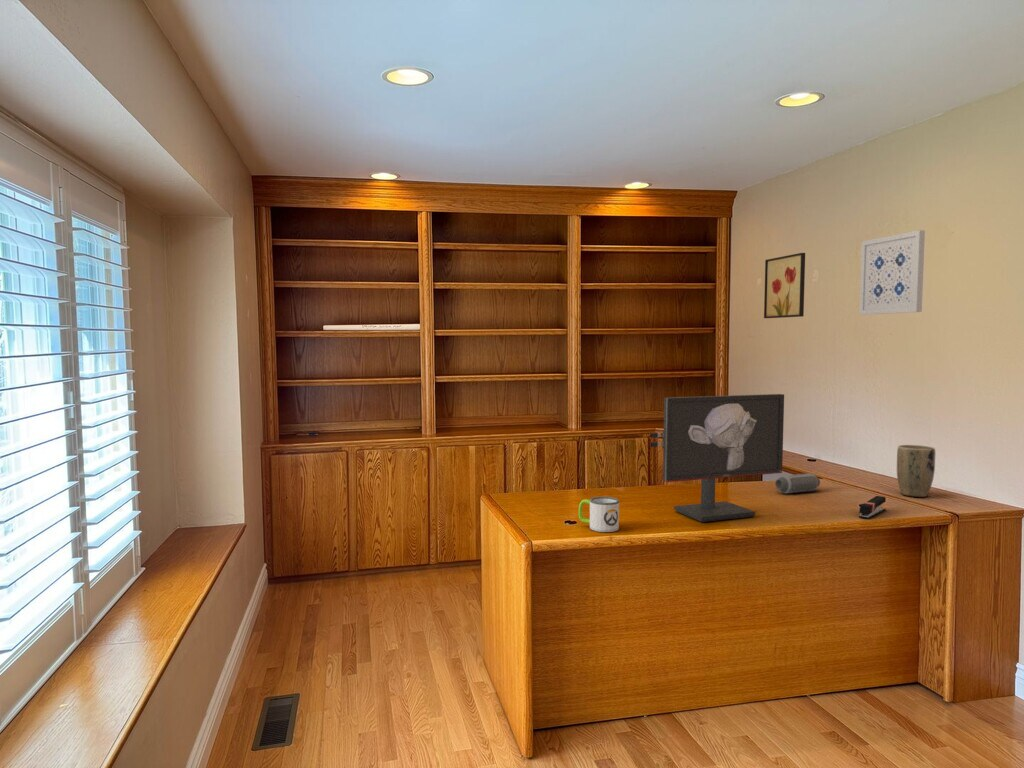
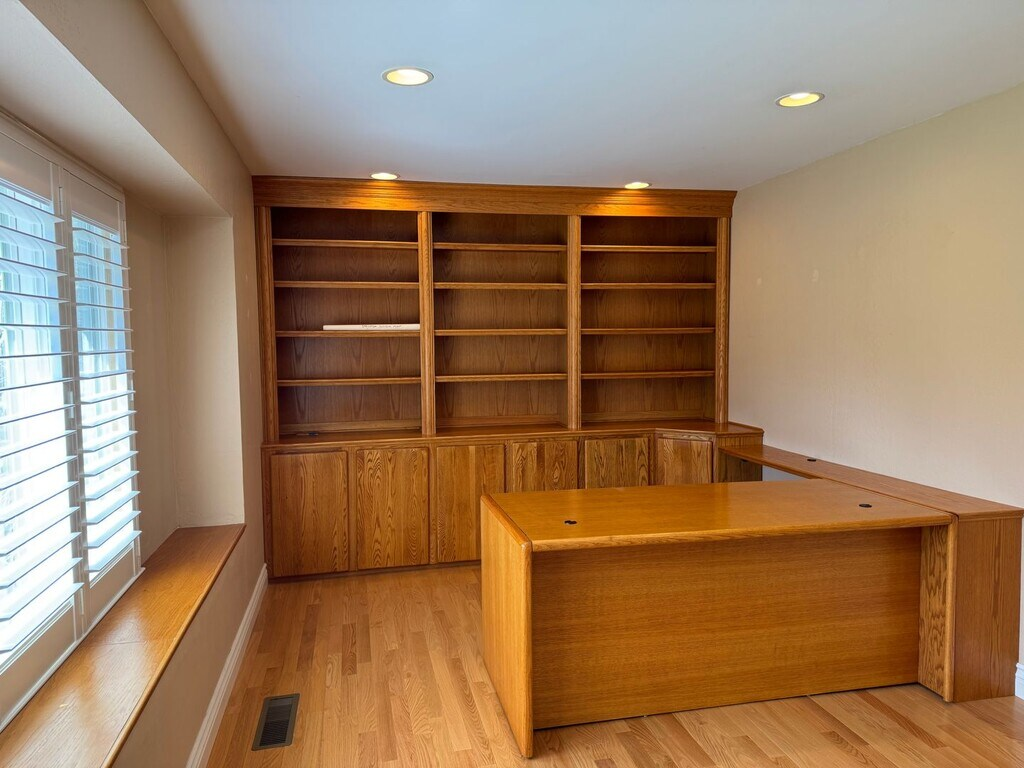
- plant pot (915, 470)
- wall art (784, 287)
- stapler (872, 506)
- wall art (890, 274)
- monitor (709, 455)
- mug (598, 513)
- speaker (797, 483)
